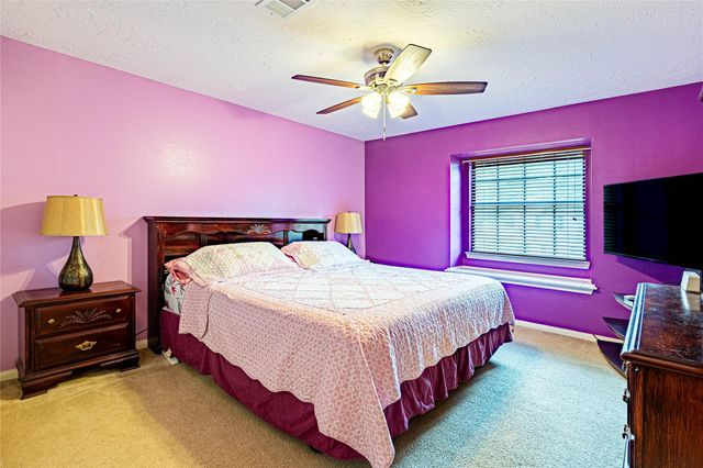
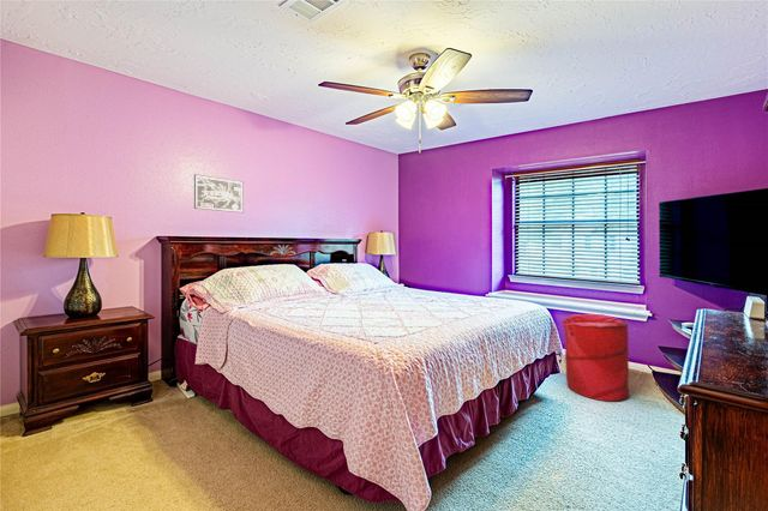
+ wall art (220, 194)
+ laundry hamper (594, 353)
